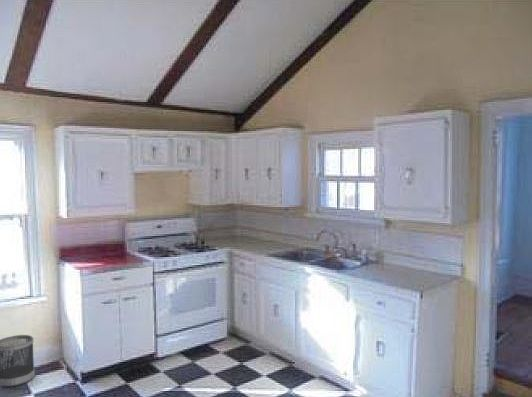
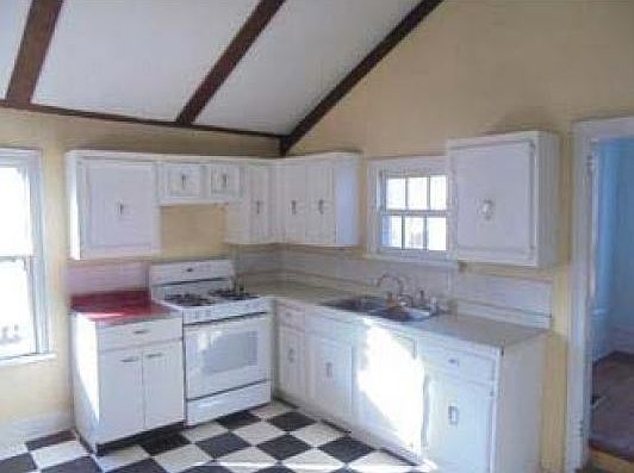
- wastebasket (14, 360)
